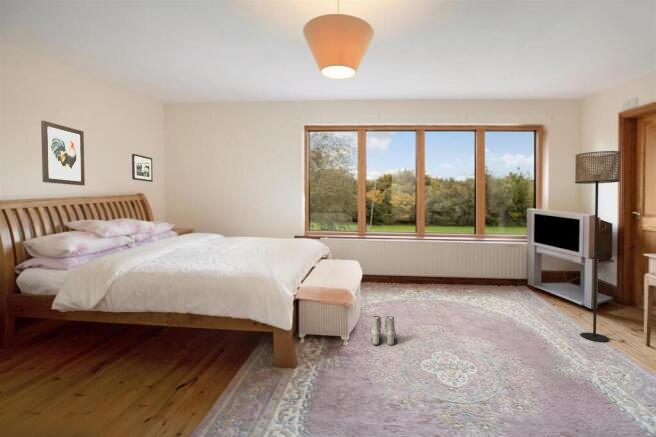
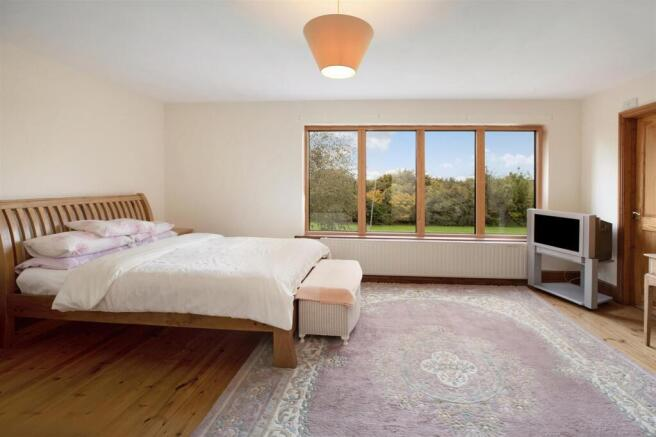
- picture frame (142, 168)
- boots (385, 327)
- wall art (64, 155)
- floor lamp (595, 246)
